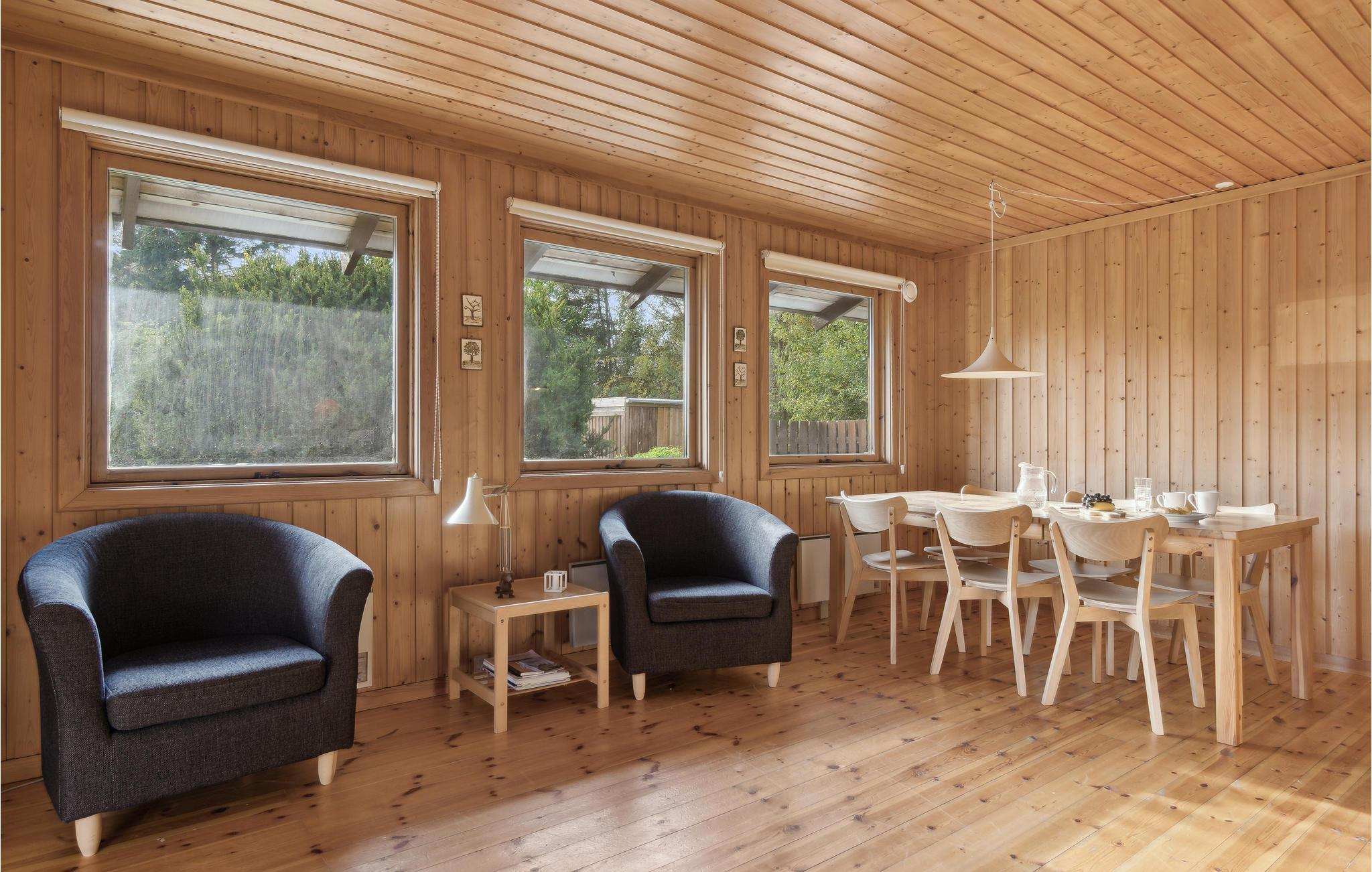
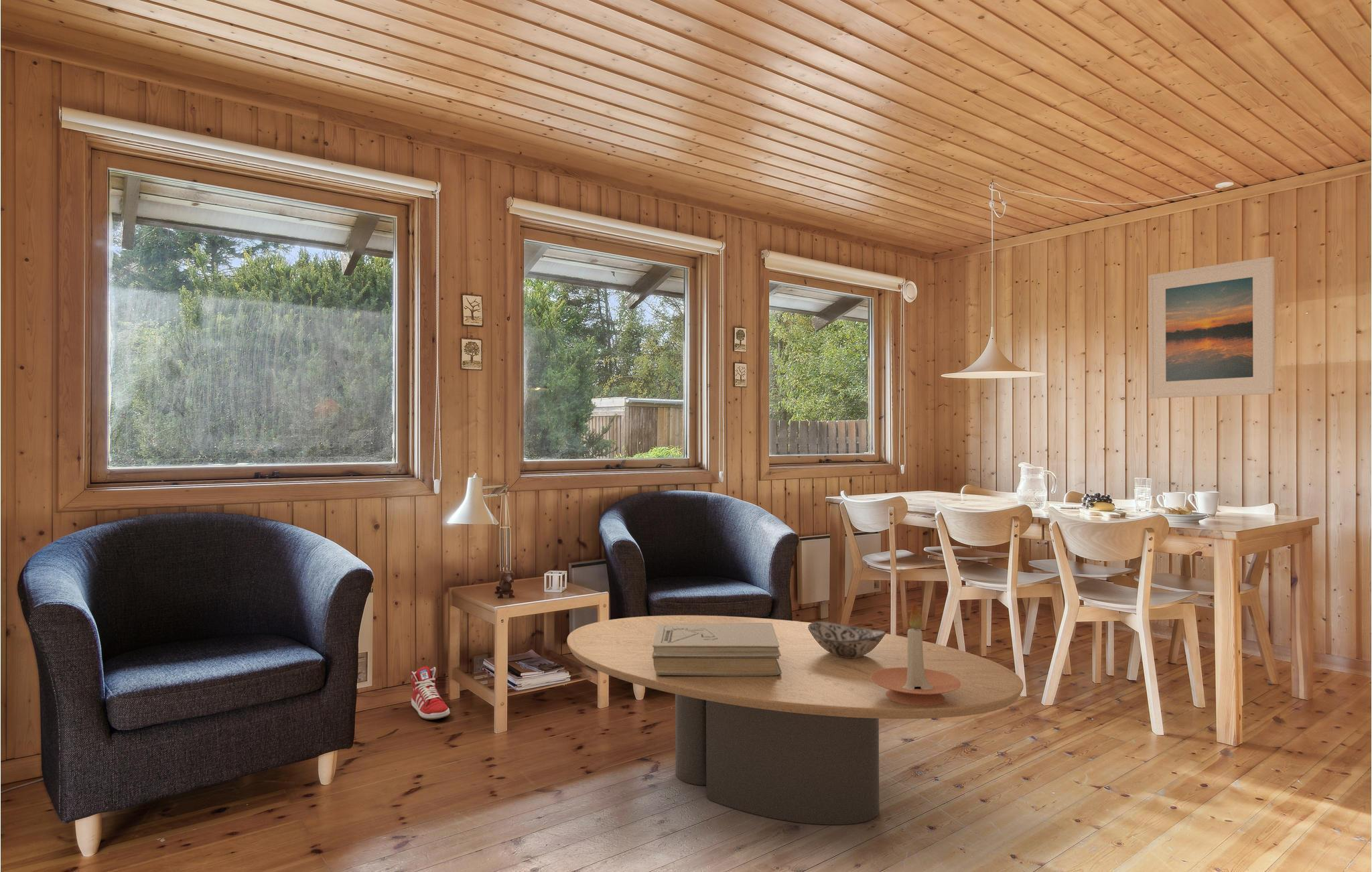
+ candle holder (914, 648)
+ decorative bowl (846, 640)
+ books (715, 647)
+ coffee table (772, 721)
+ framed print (1208, 331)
+ sneaker (429, 691)
